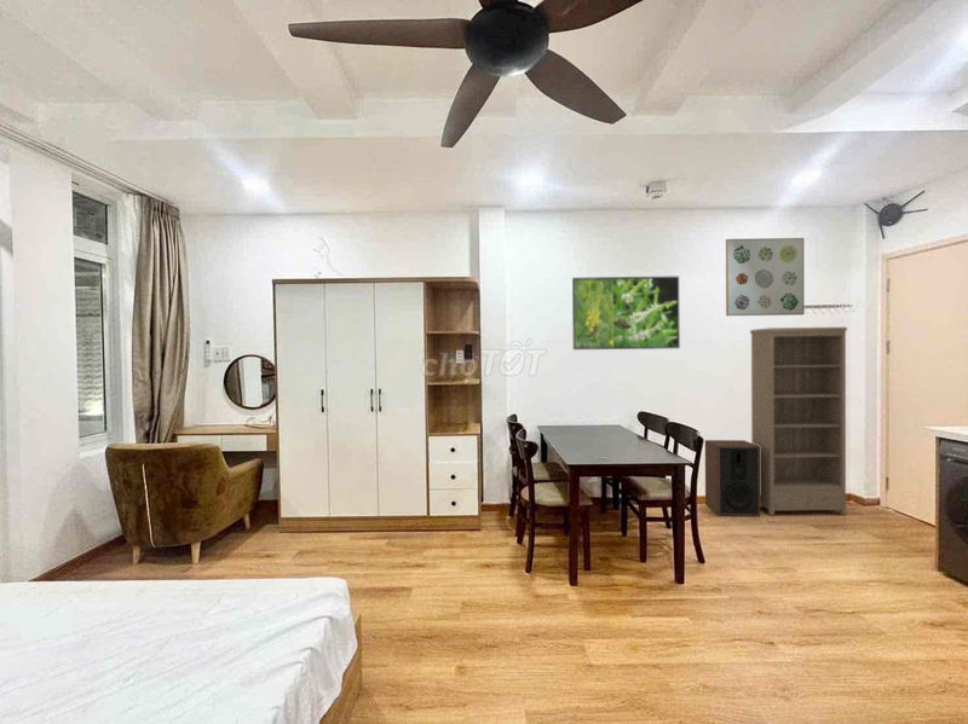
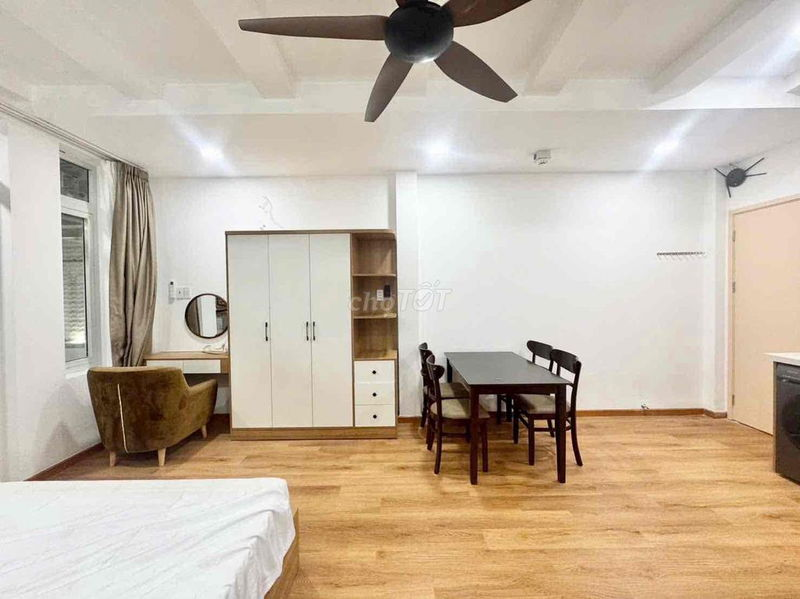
- bookshelf (796, 418)
- wall art (765, 277)
- speaker (731, 476)
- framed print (626, 313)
